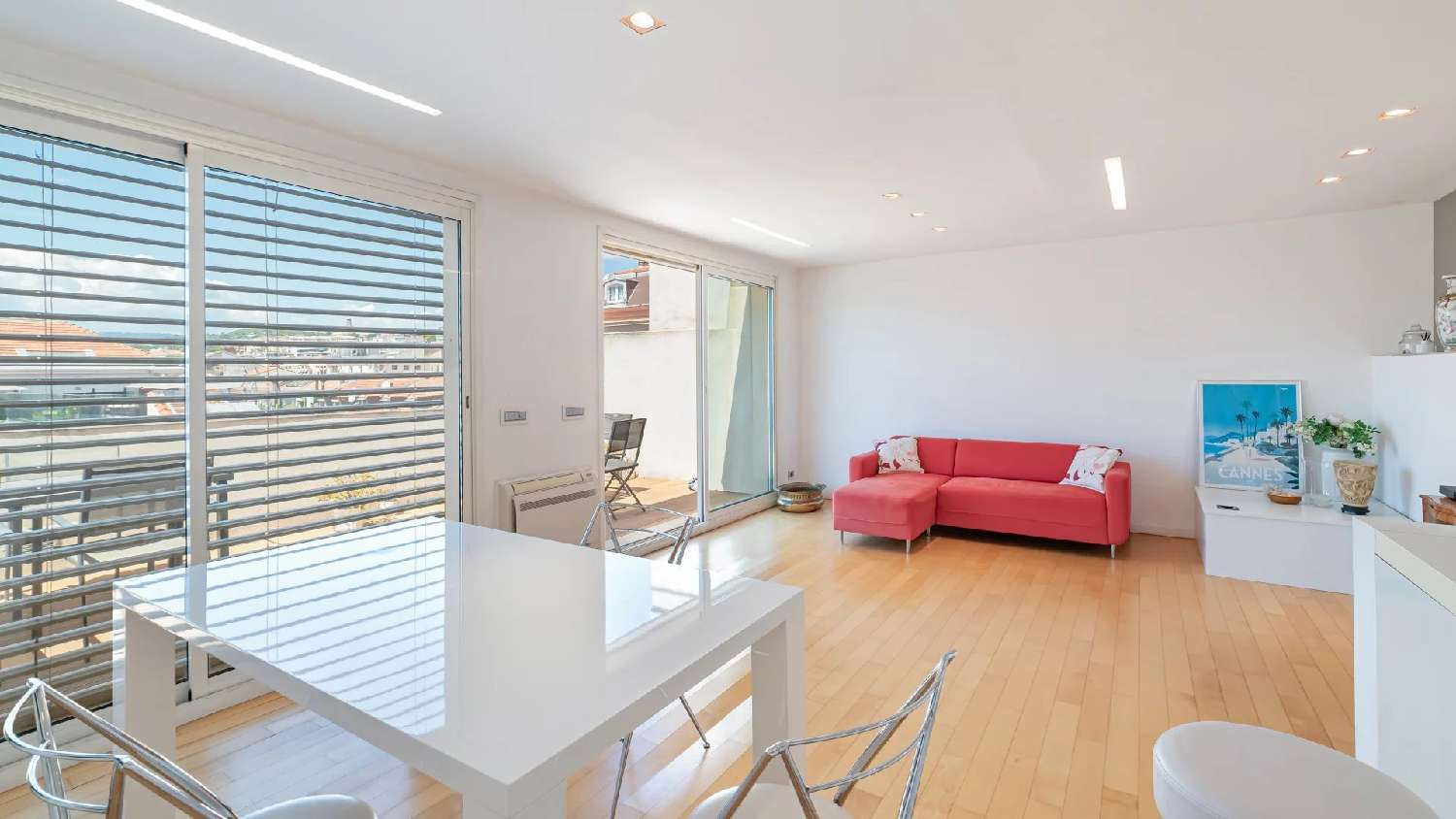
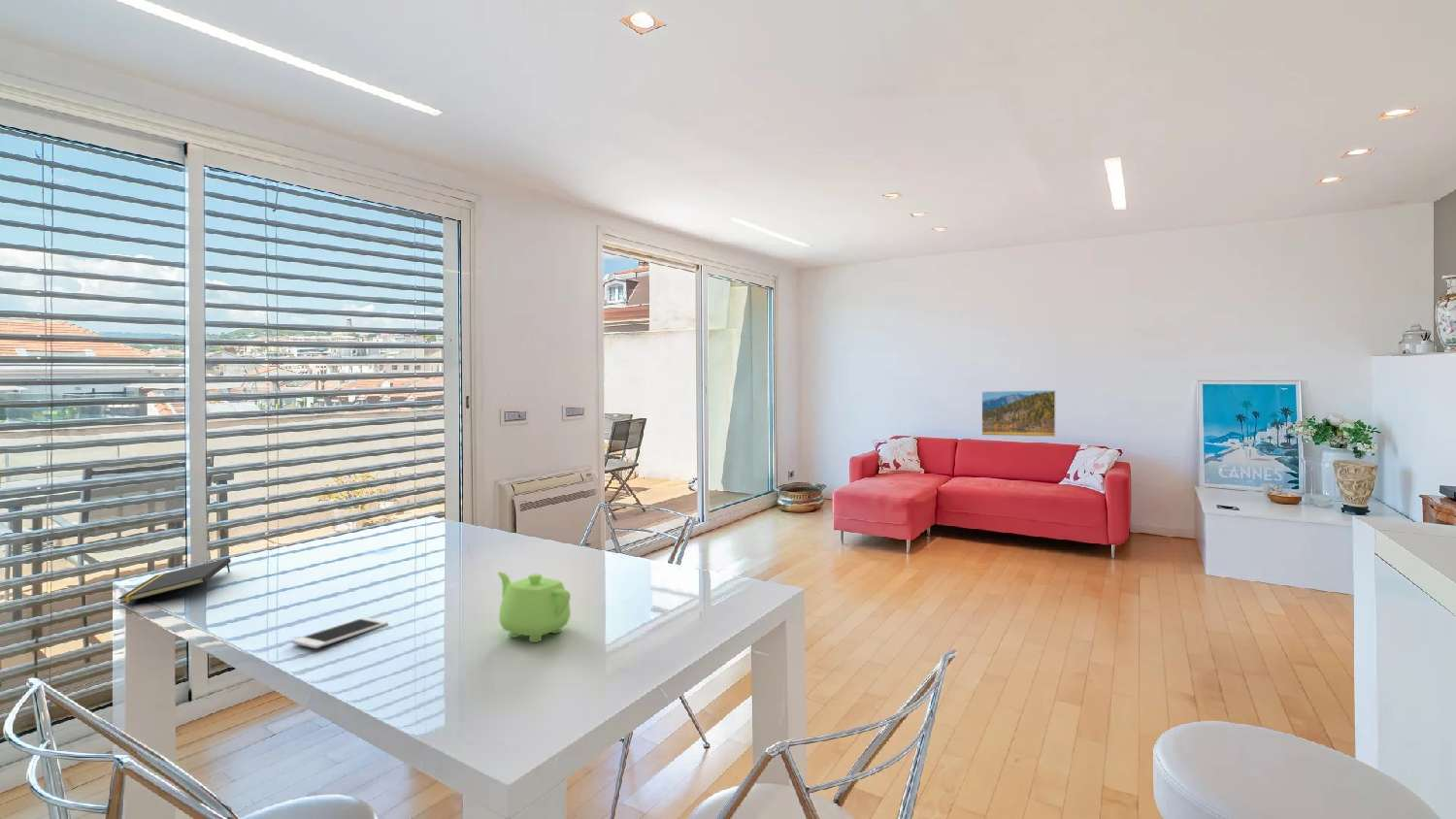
+ notepad (179, 578)
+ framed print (1017, 413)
+ teapot (532, 604)
+ cell phone (342, 632)
